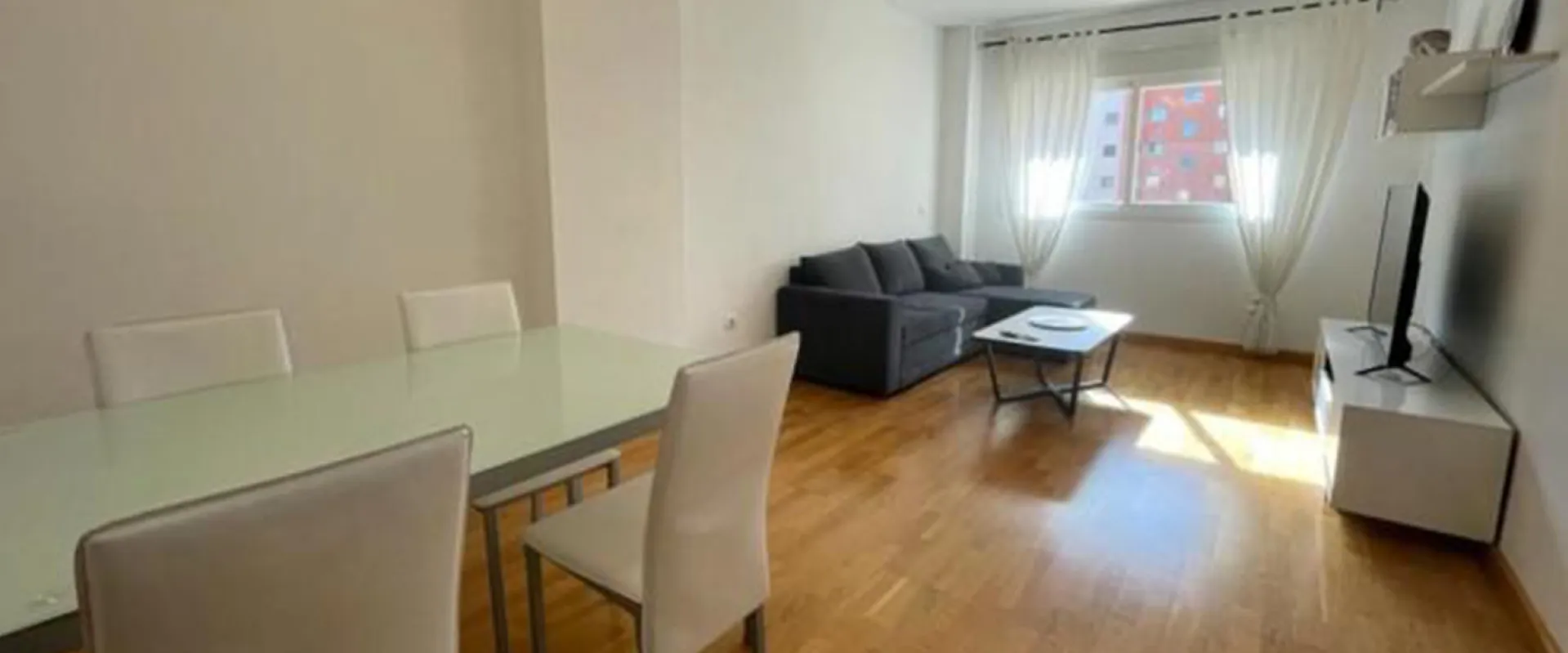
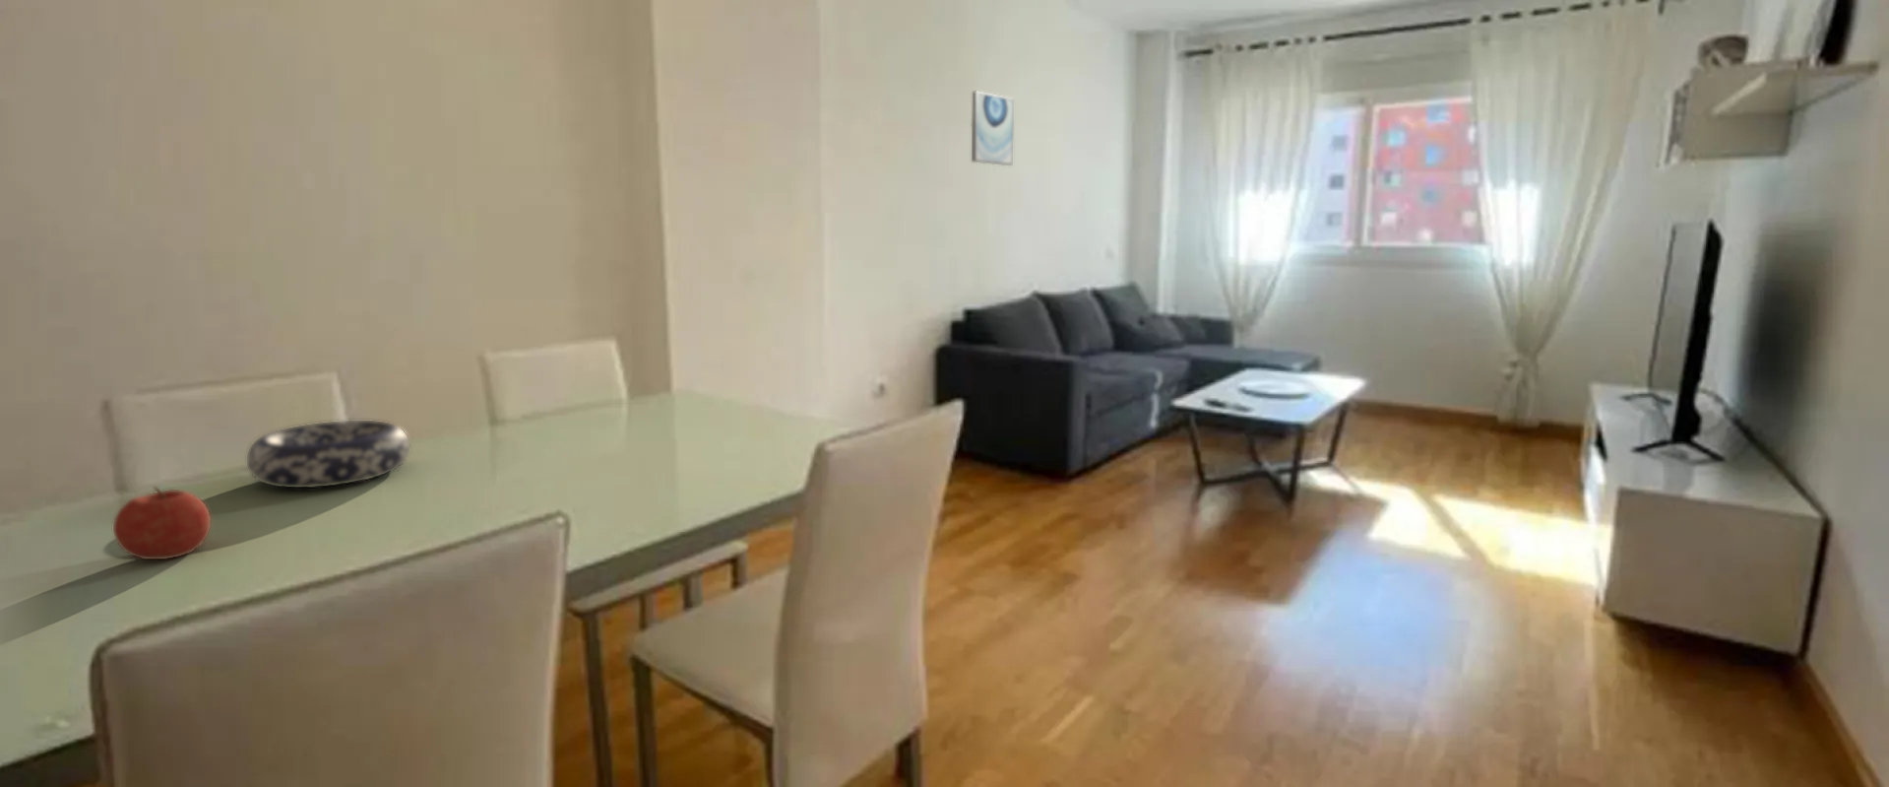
+ wall art (993, 129)
+ fruit (163, 519)
+ decorative bowl (331, 453)
